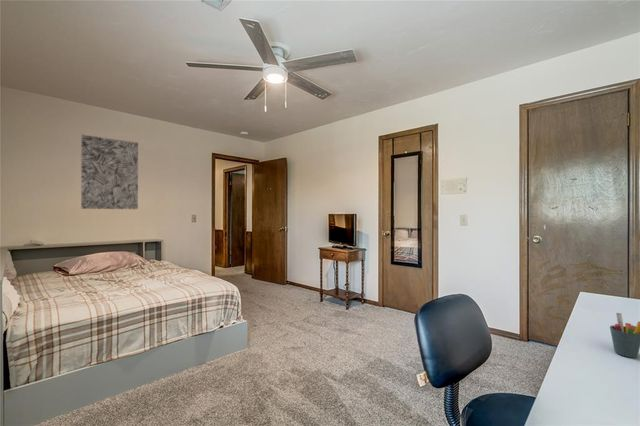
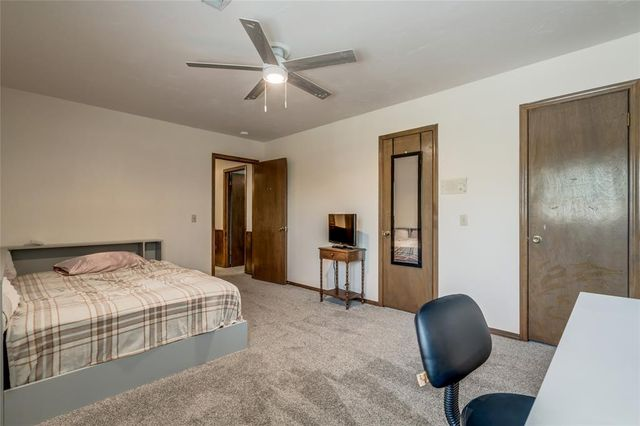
- pen holder (626, 335)
- wall art (111, 174)
